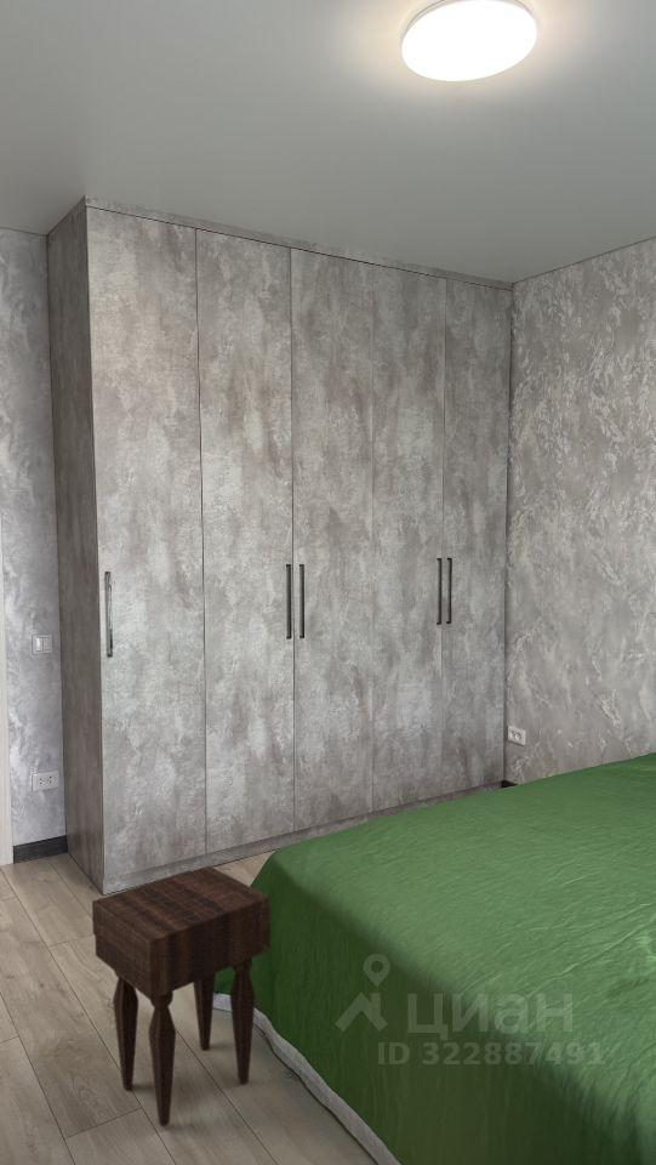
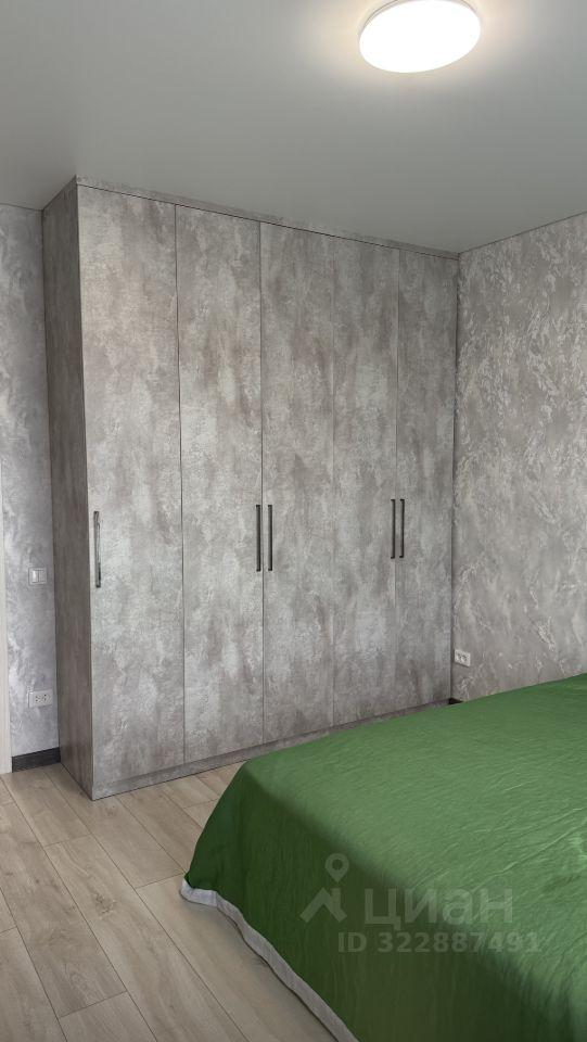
- nightstand (172, 983)
